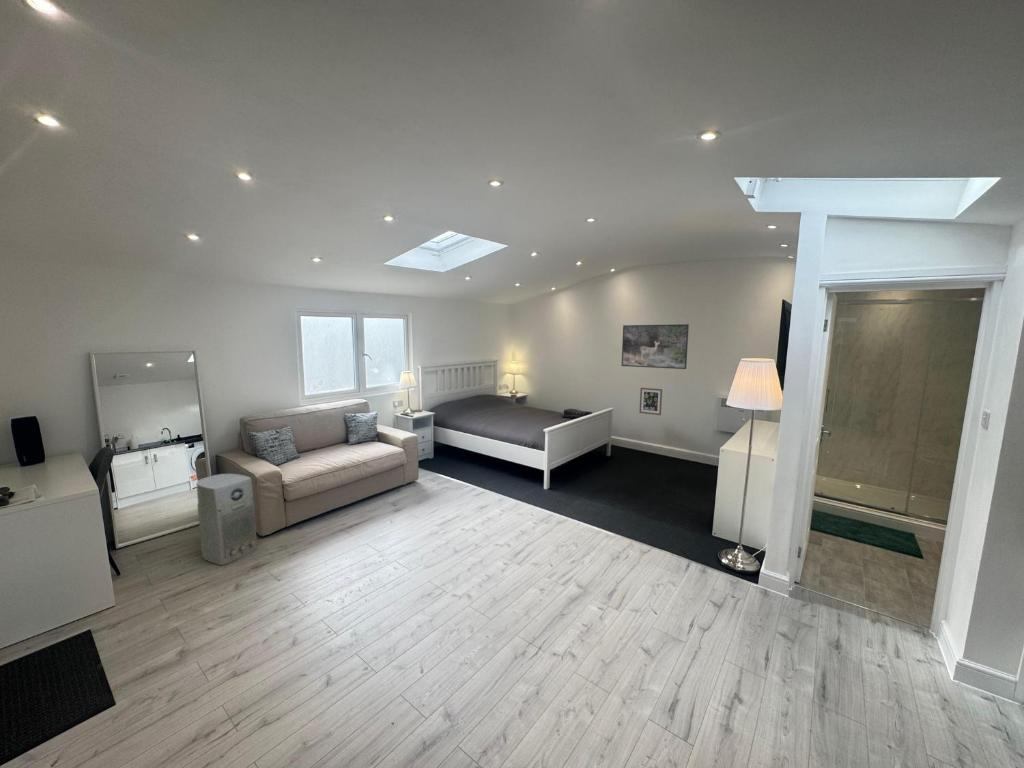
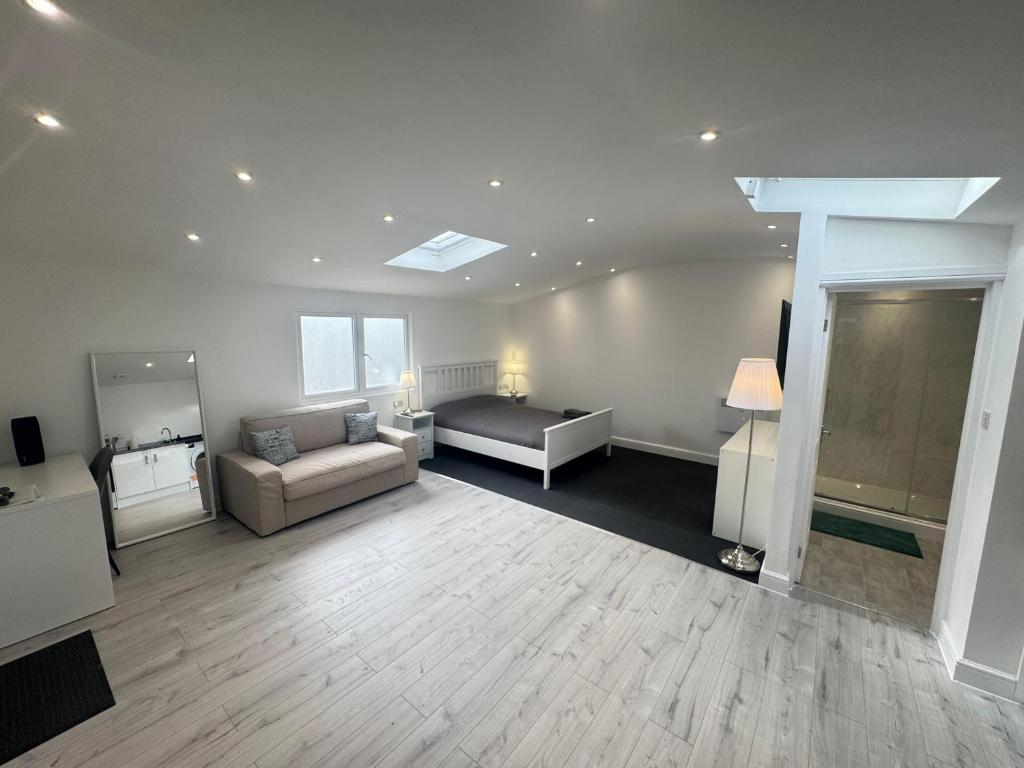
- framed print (653, 346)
- air purifier (225, 516)
- wall art (650, 401)
